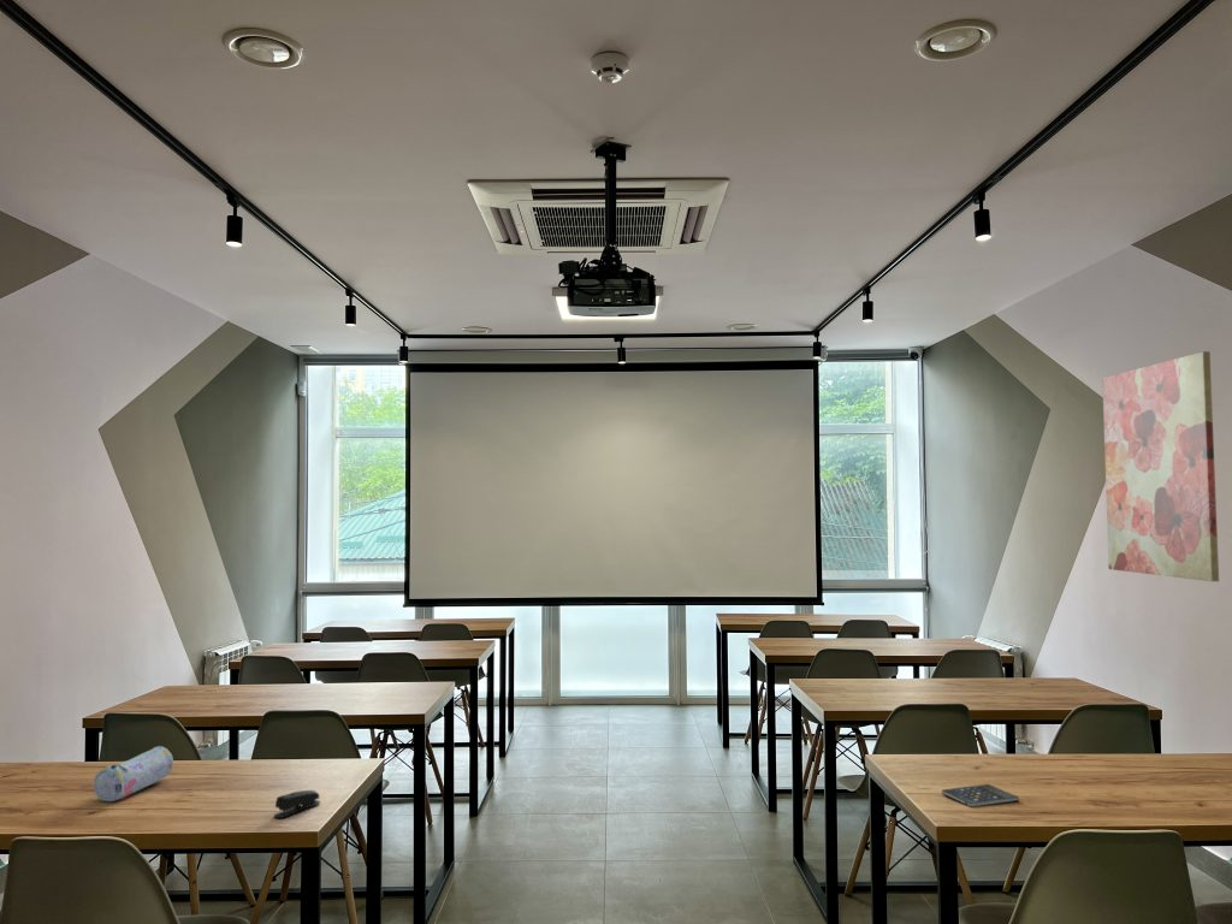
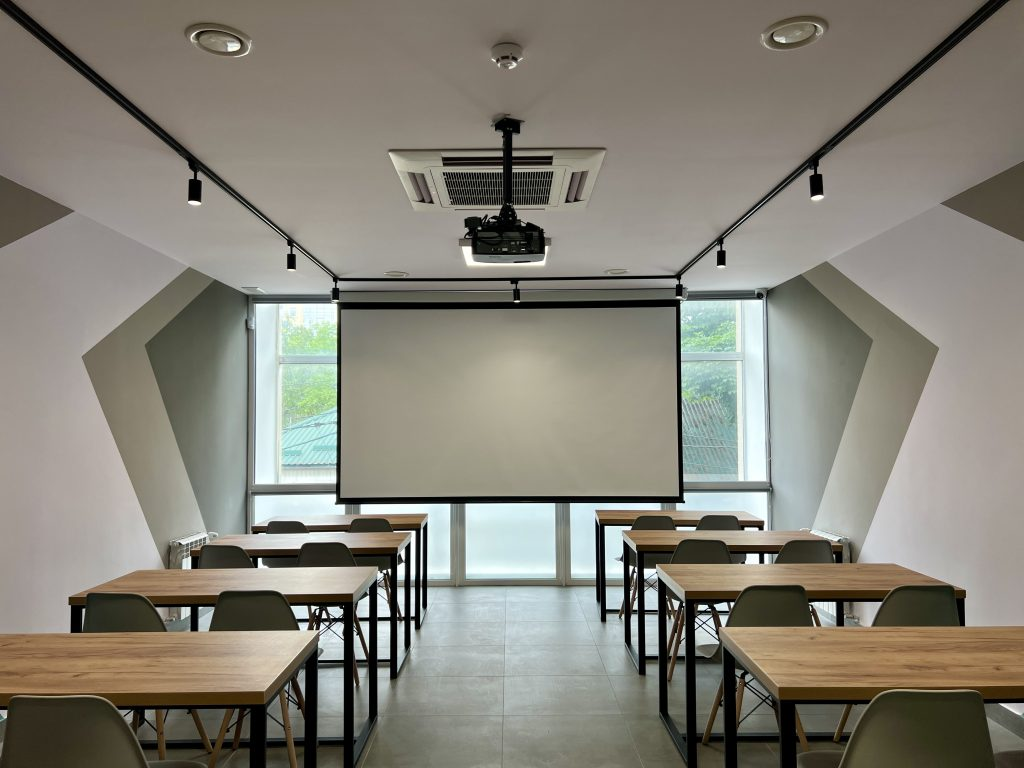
- smartphone (979, 795)
- wall art (1155, 469)
- stapler (297, 799)
- pencil case (134, 772)
